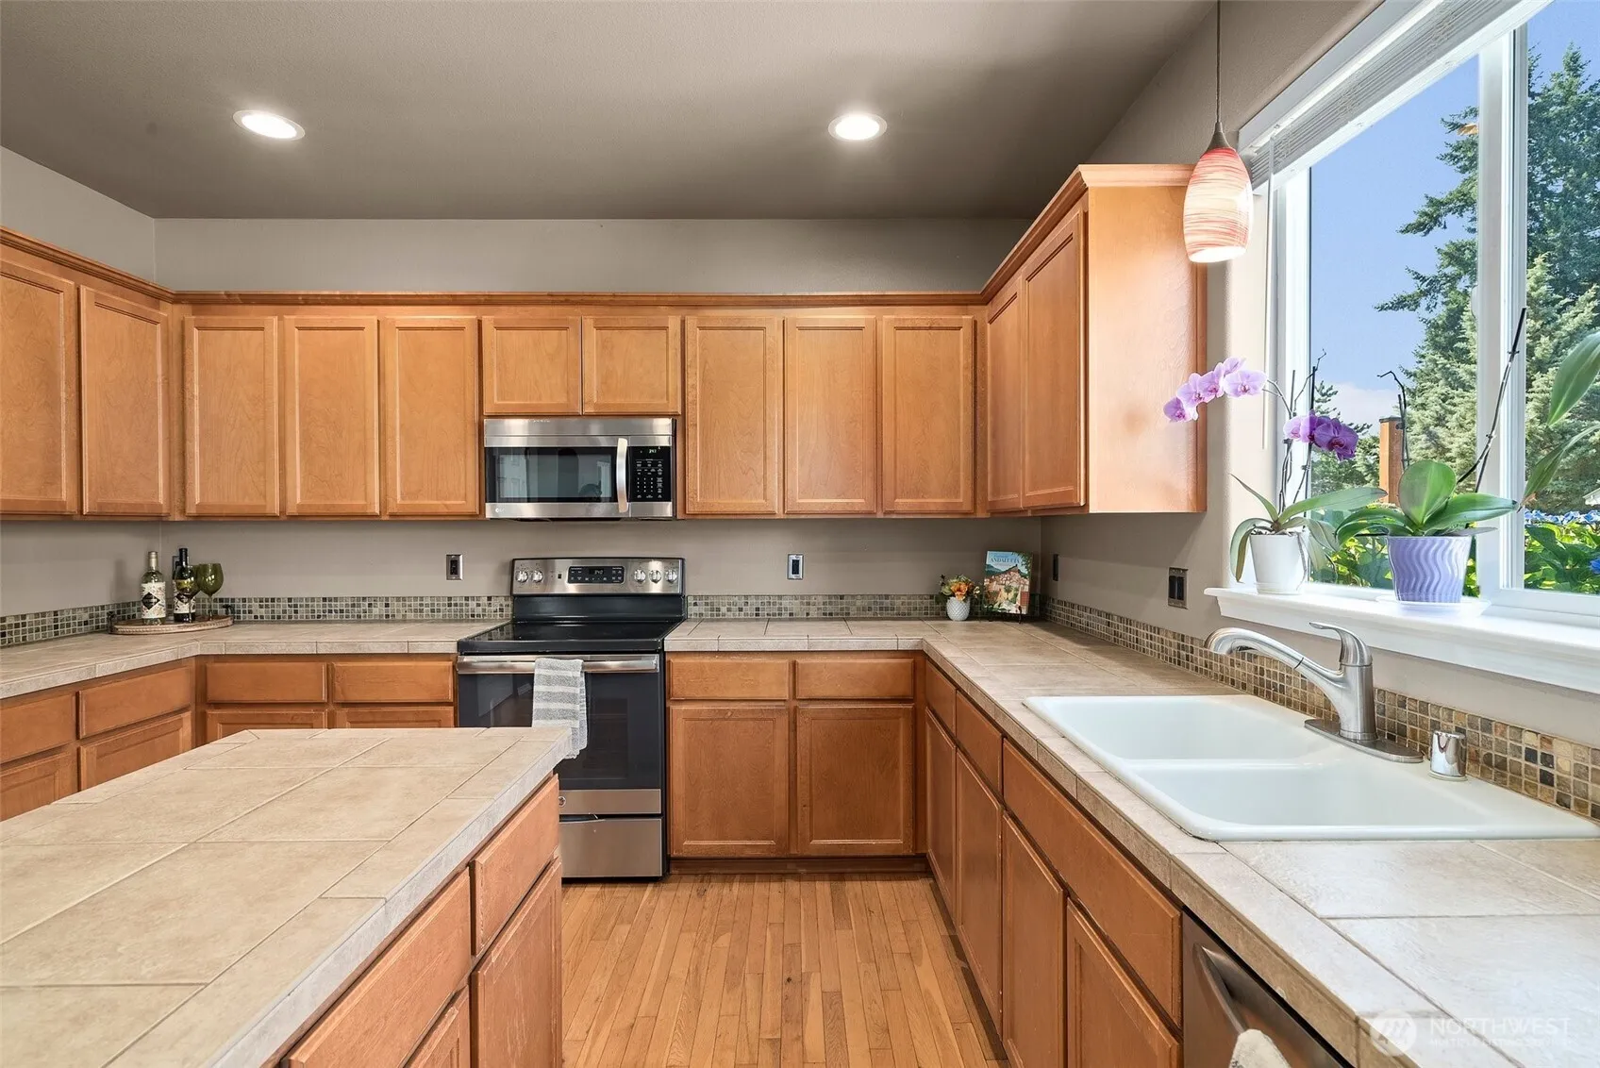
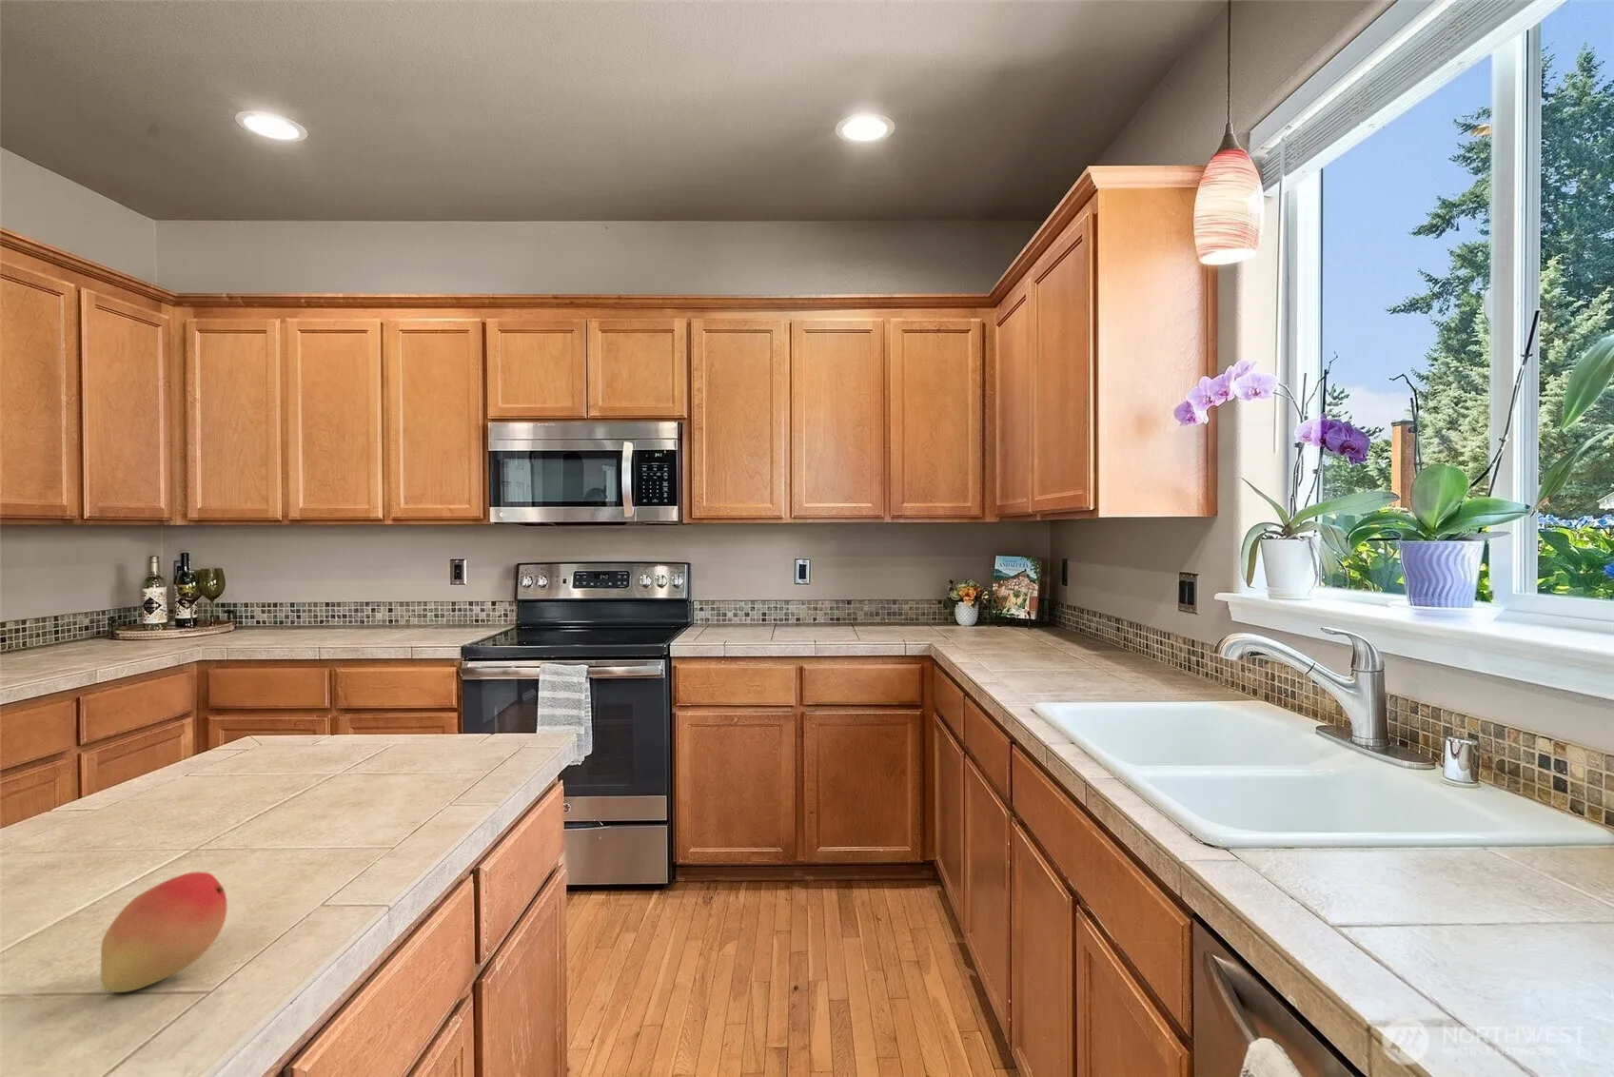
+ fruit (167, 928)
